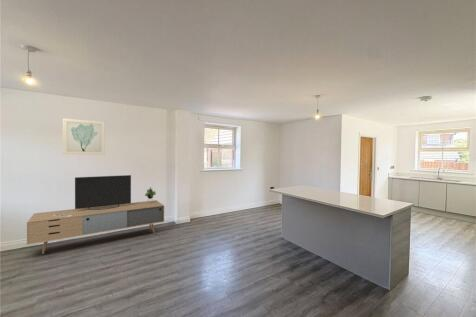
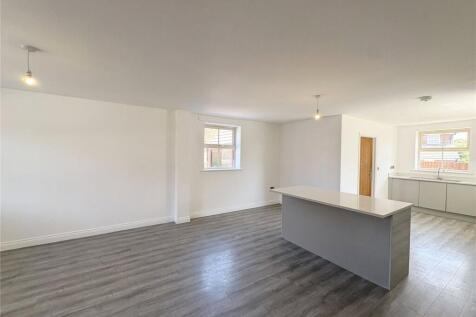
- media console (104, 208)
- wall art (84, 137)
